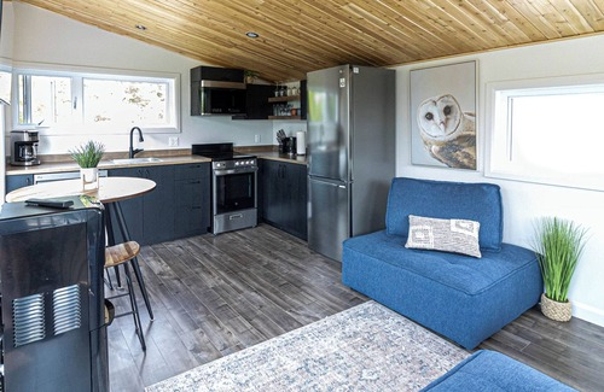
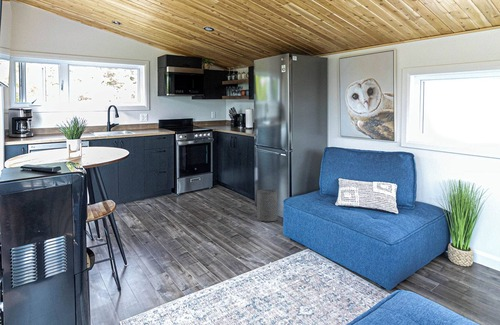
+ trash can (267, 205)
